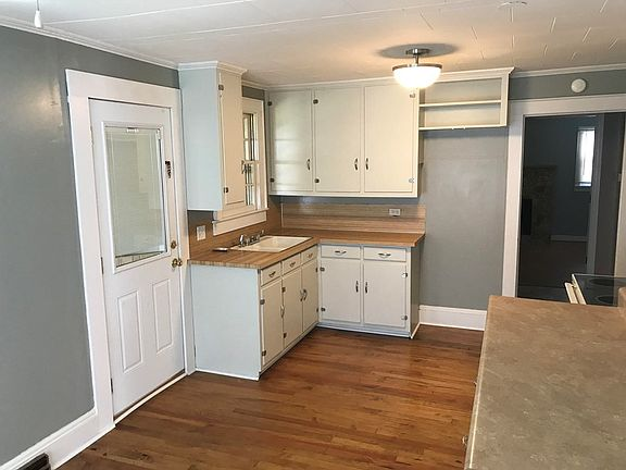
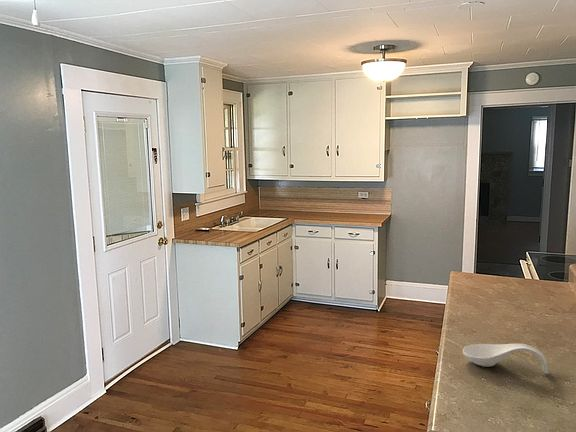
+ spoon rest (503, 354)
